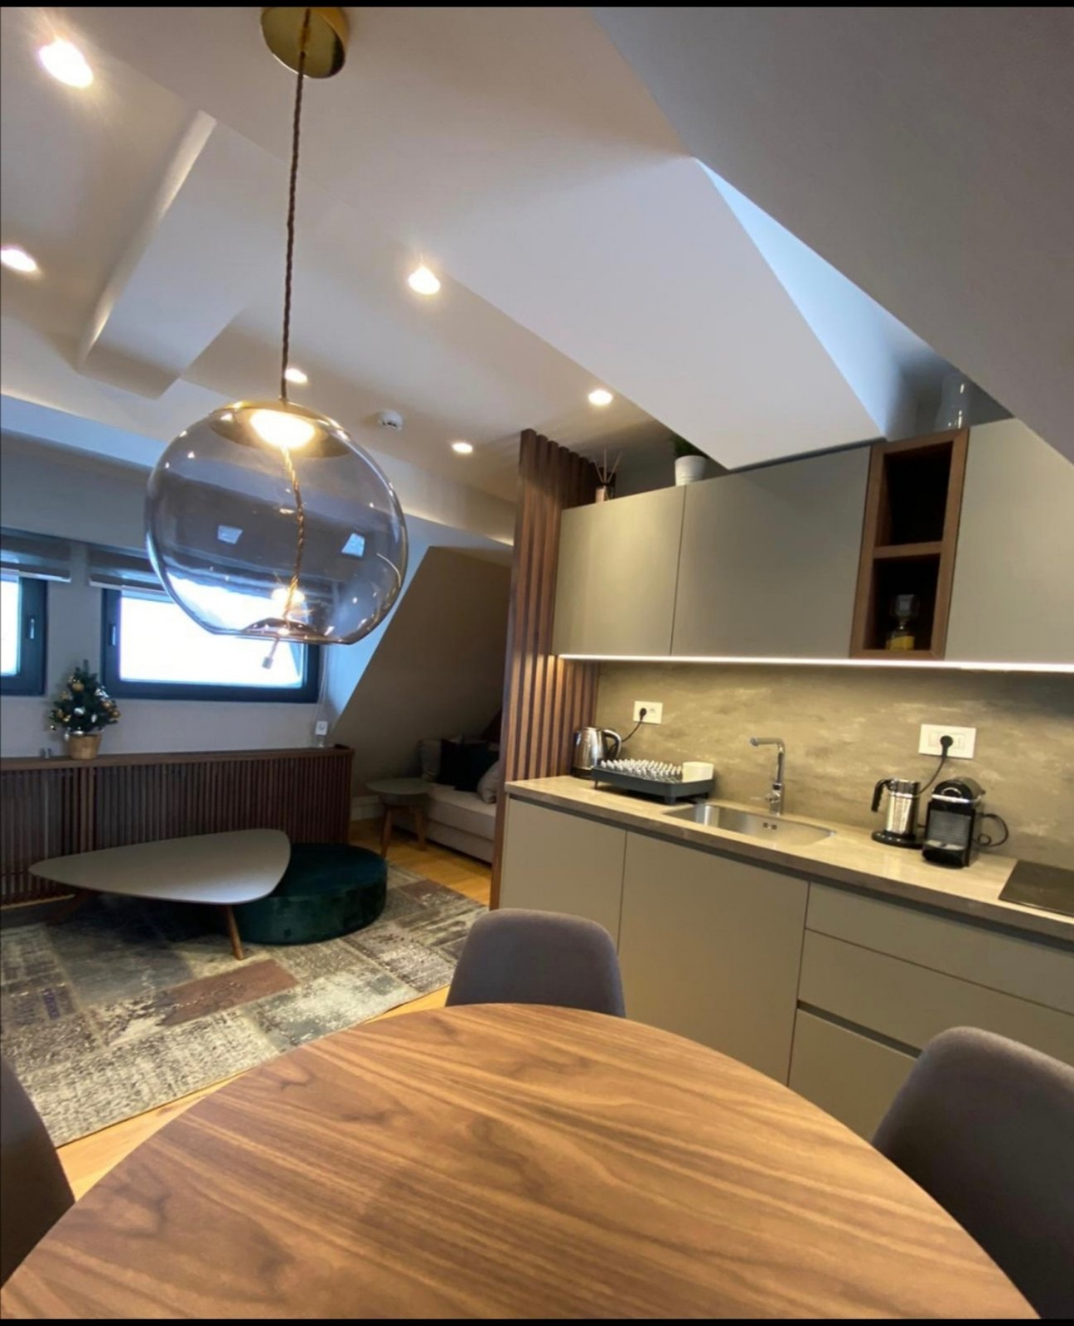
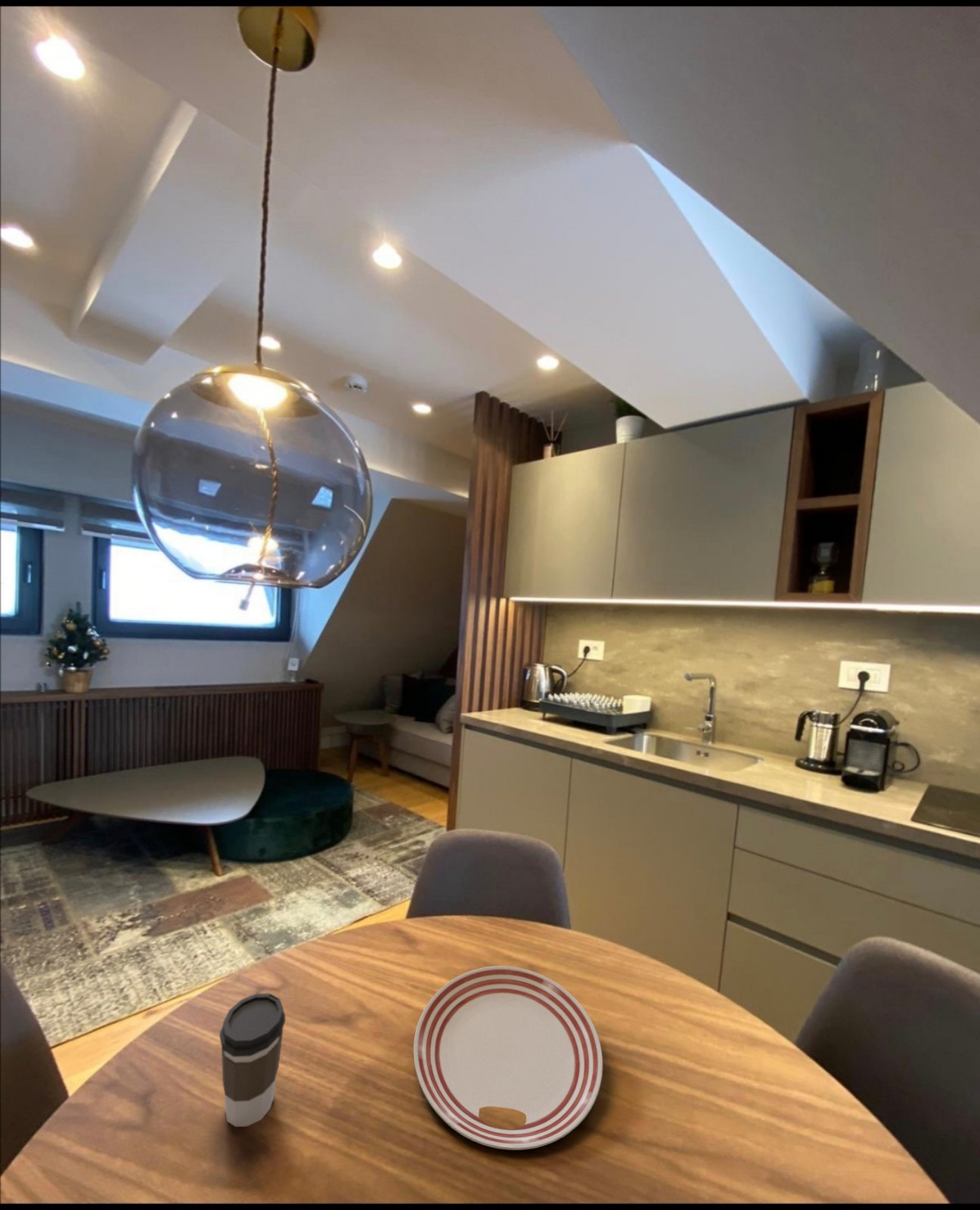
+ dinner plate (507, 1048)
+ coffee cup (252, 1060)
